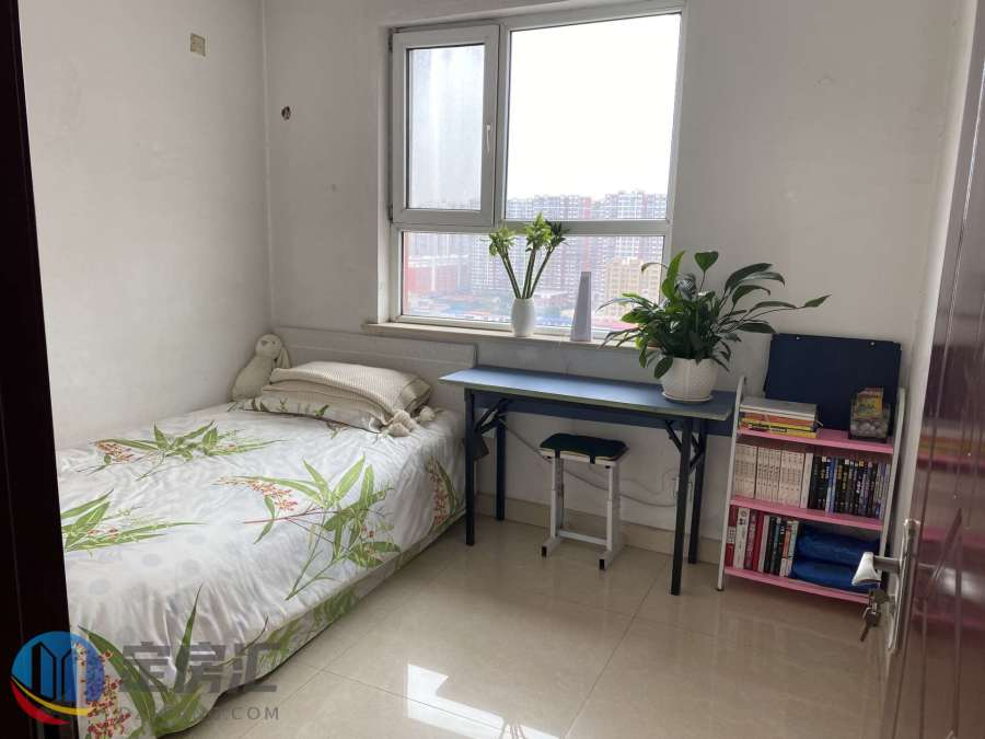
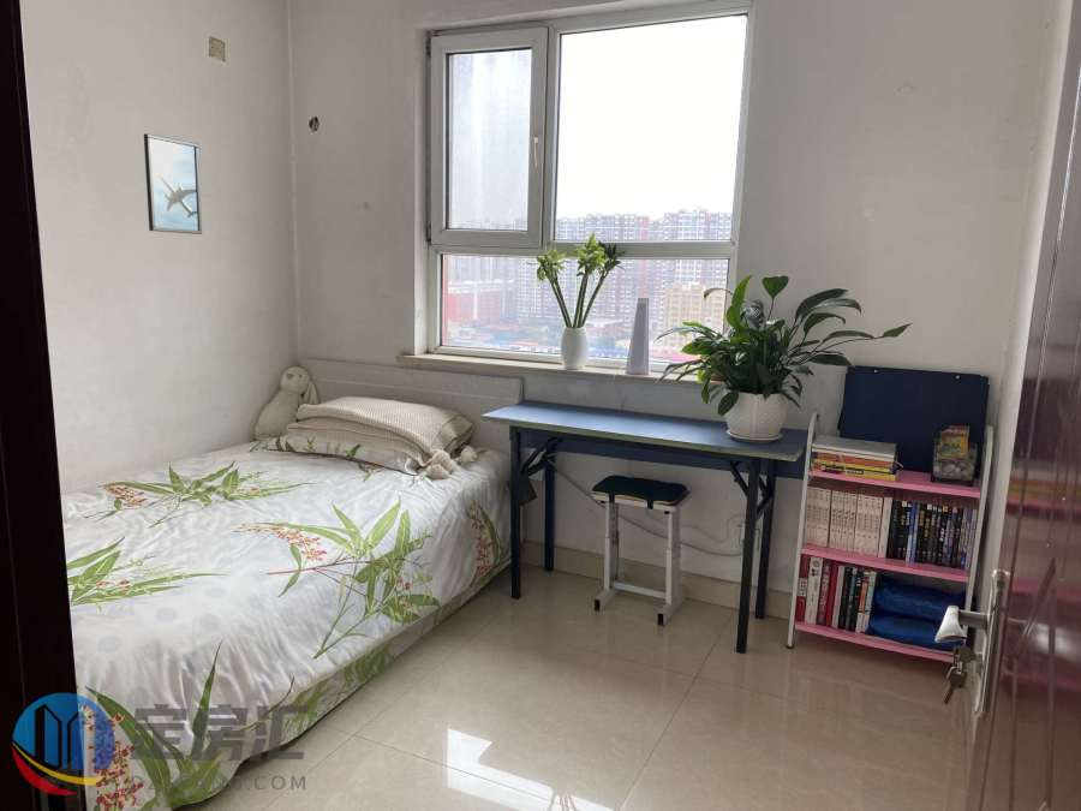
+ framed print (174, 185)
